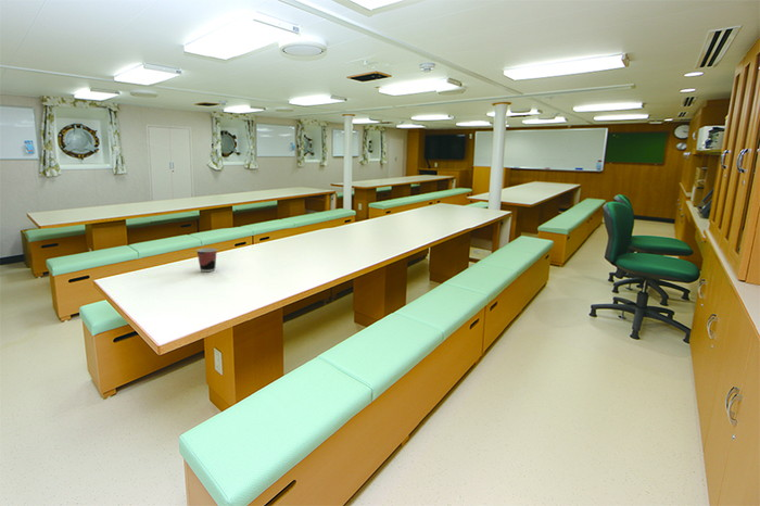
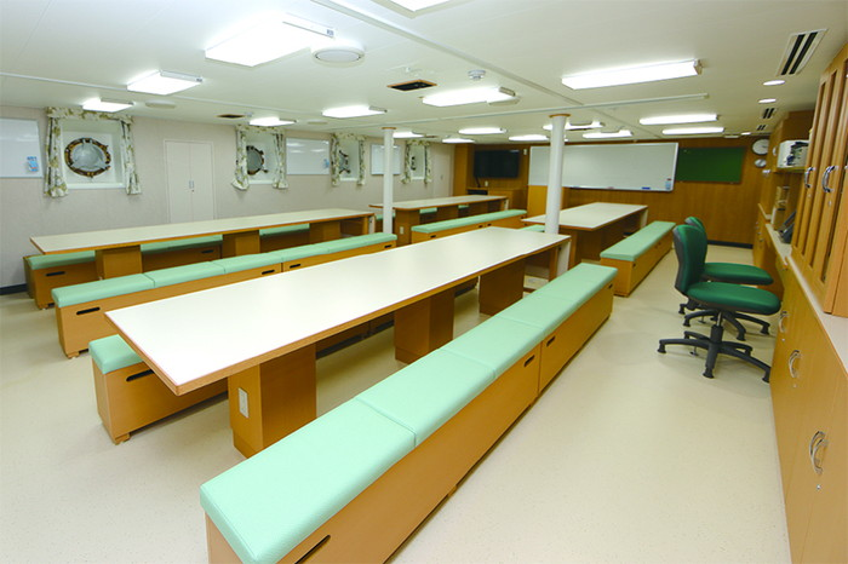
- cup (207, 260)
